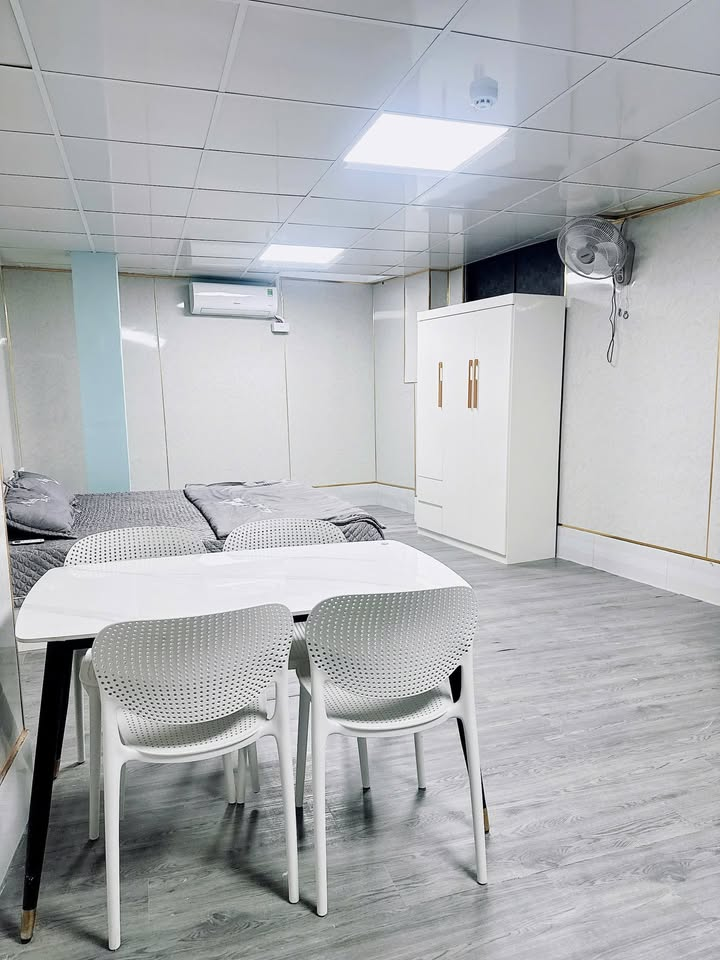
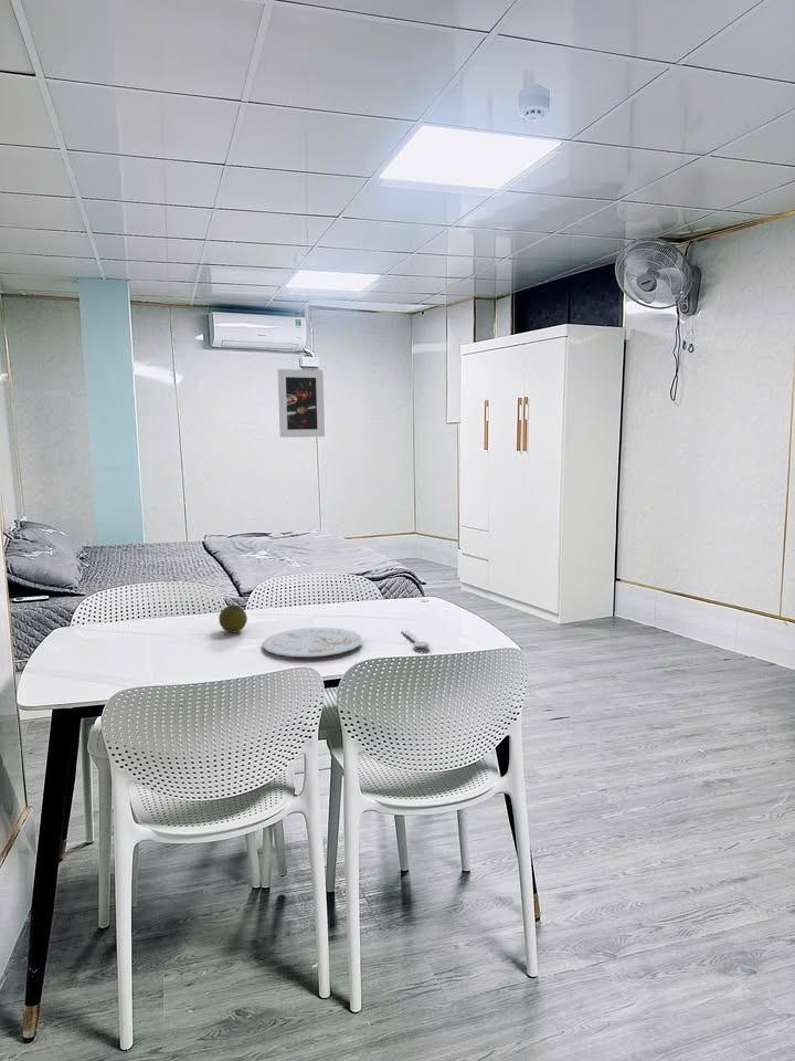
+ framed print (301, 403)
+ fruit (232, 618)
+ plate (312, 642)
+ spoon (413, 638)
